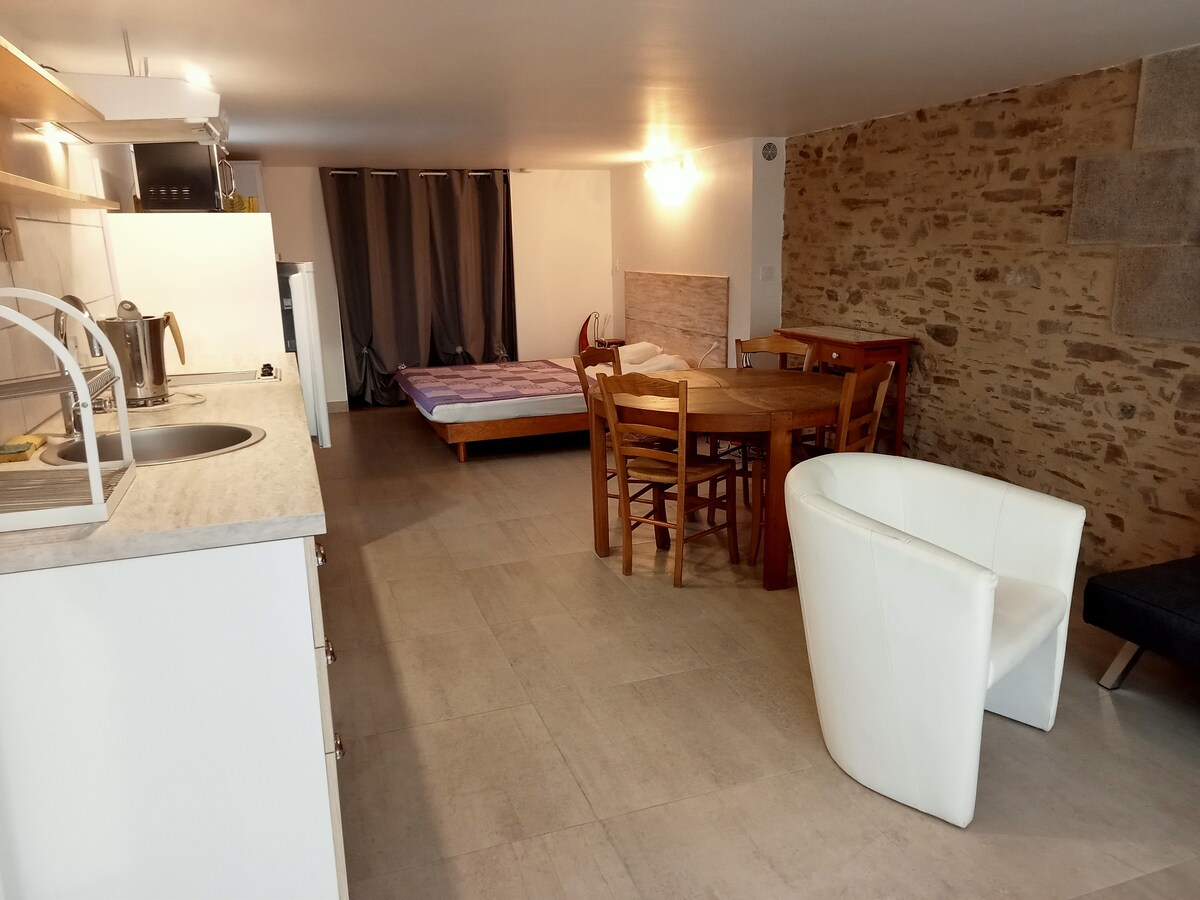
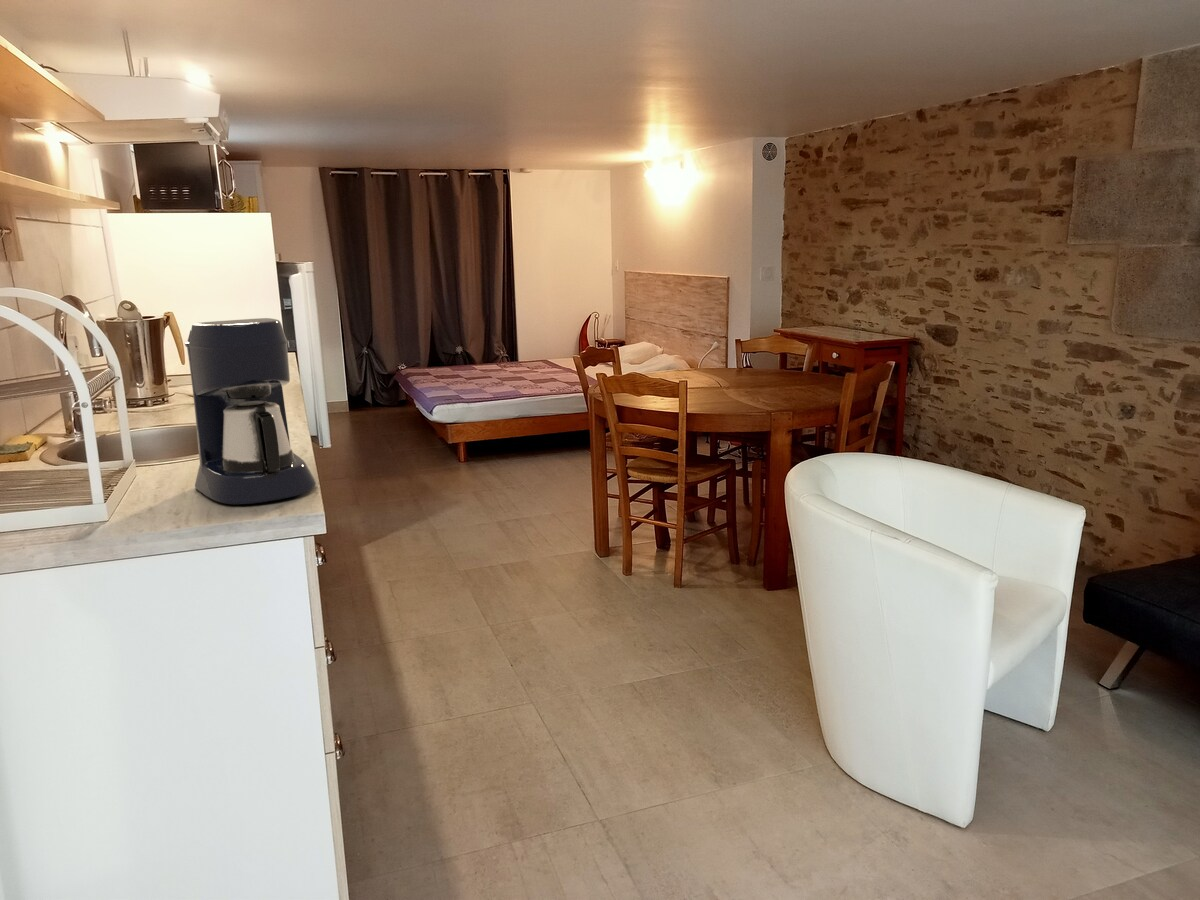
+ coffee maker (251, 405)
